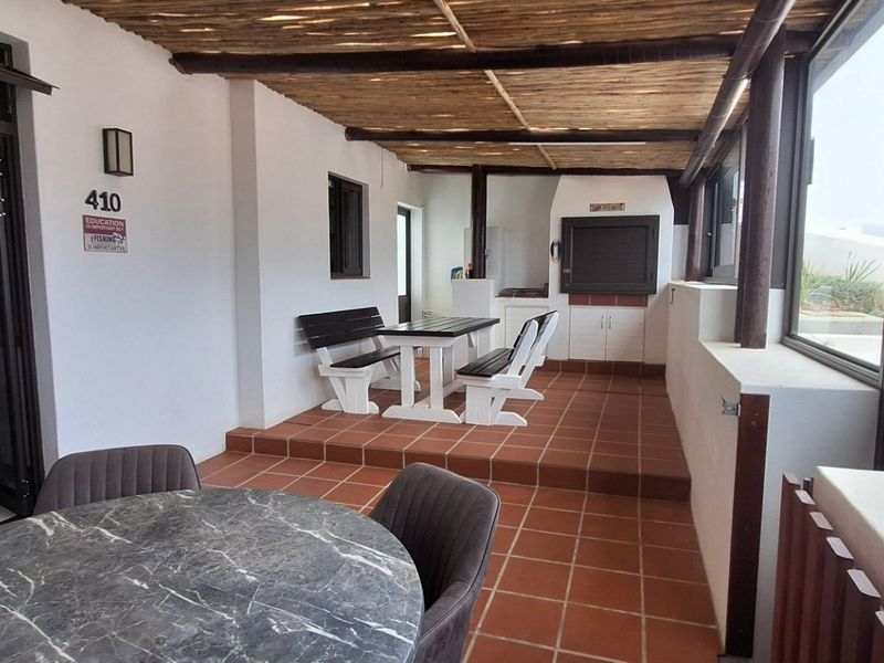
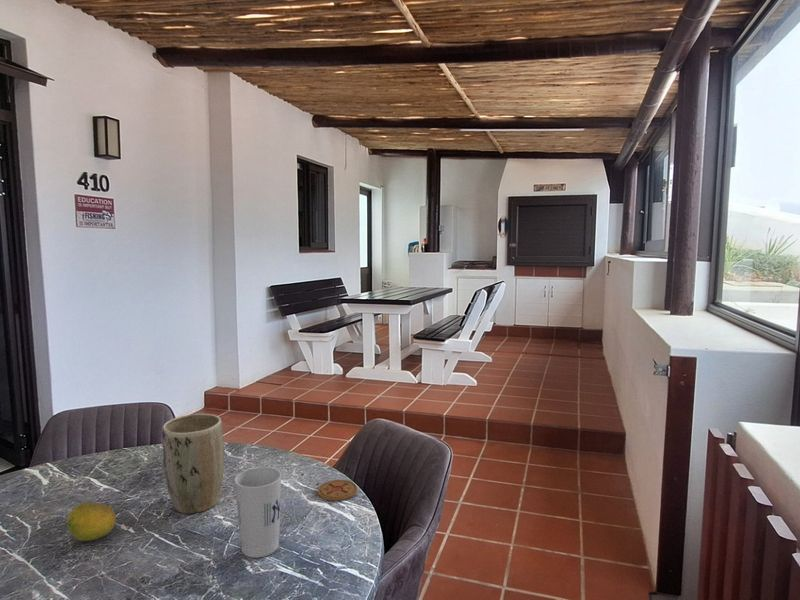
+ fruit (92, 520)
+ plant pot (194, 463)
+ cup (259, 512)
+ coaster (337, 490)
